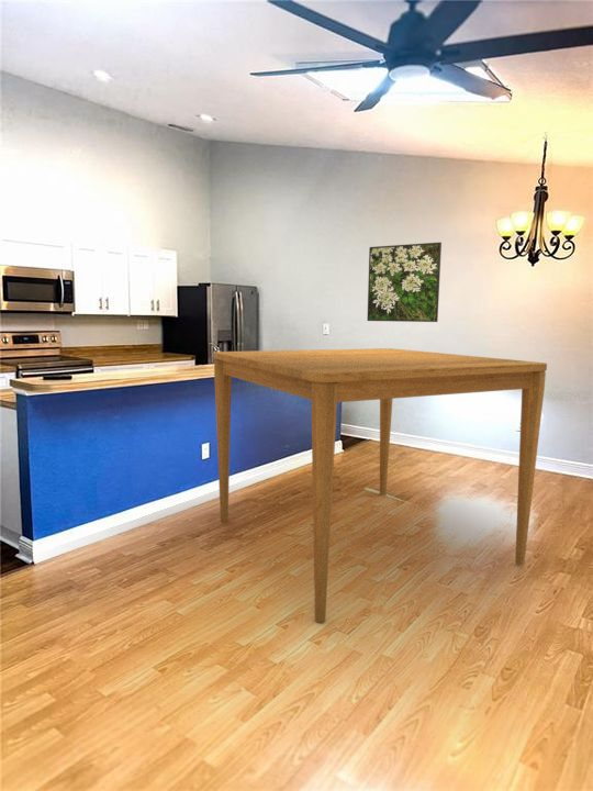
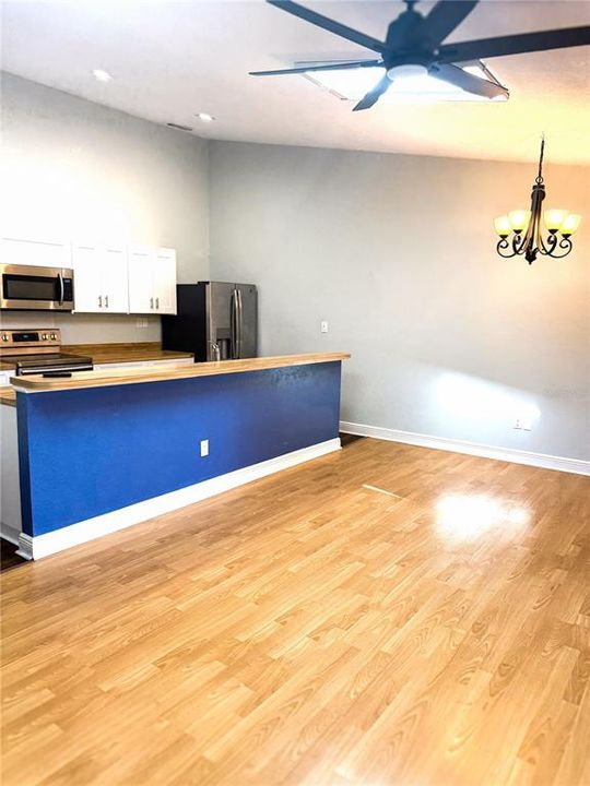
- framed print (402, 283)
- dining table (380, 450)
